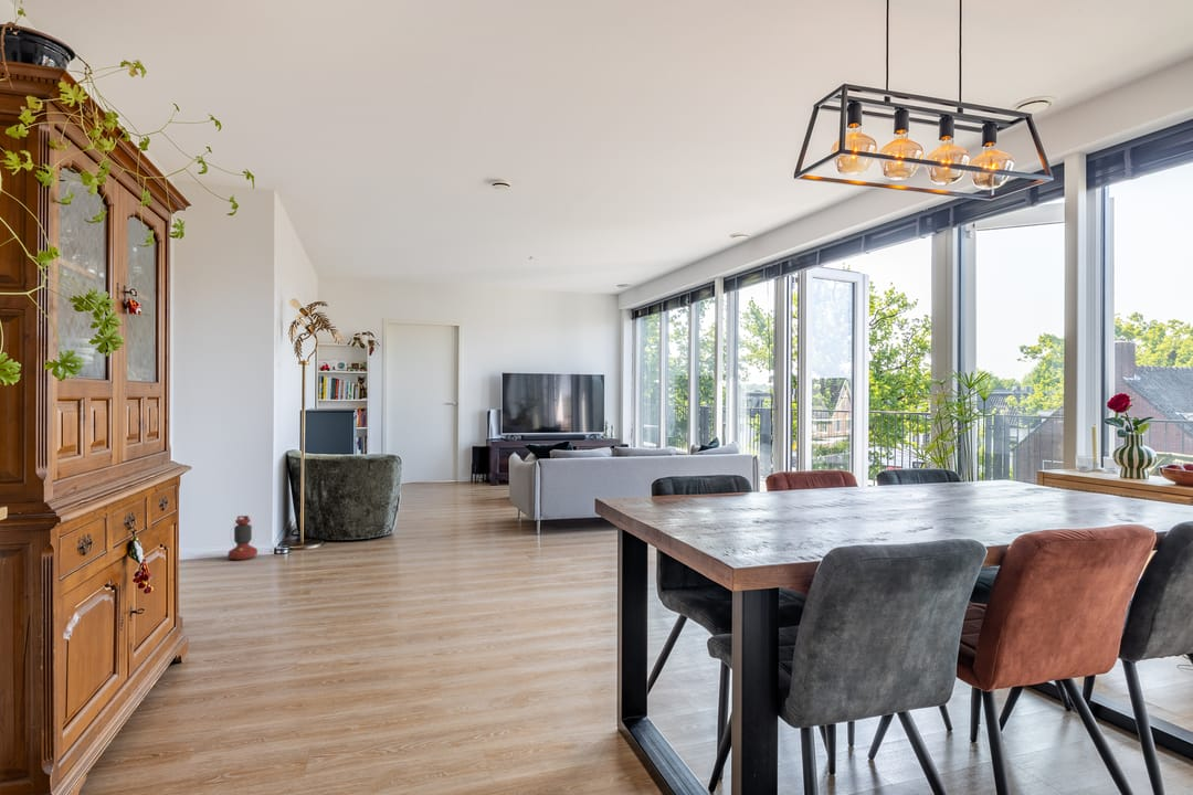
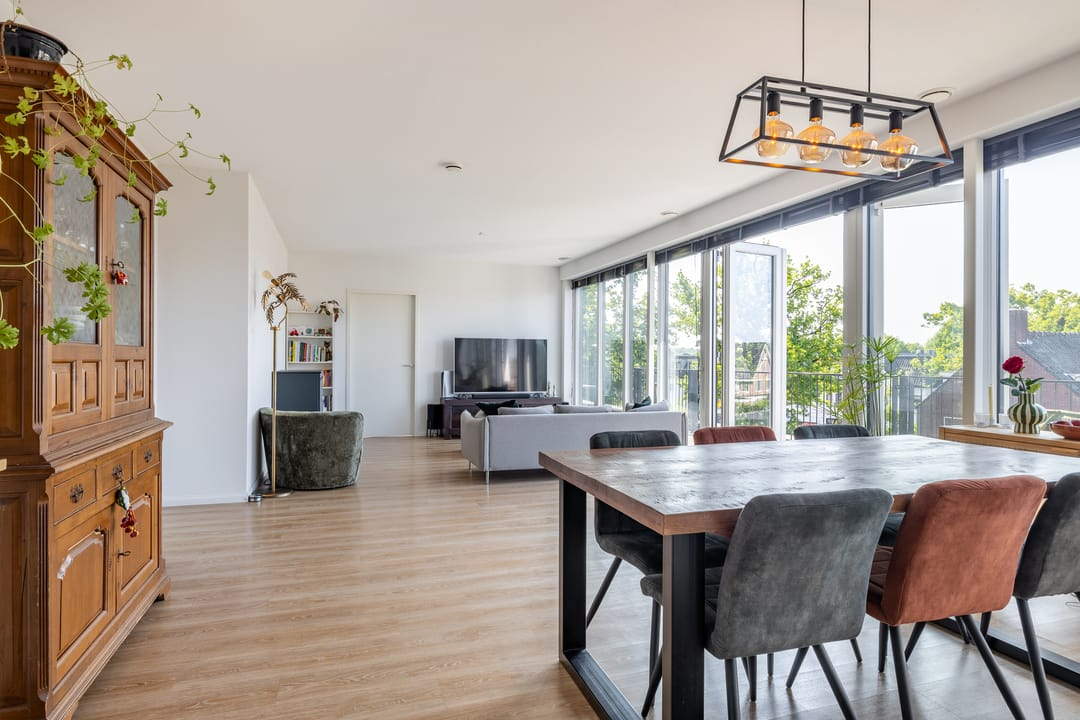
- lantern (242, 537)
